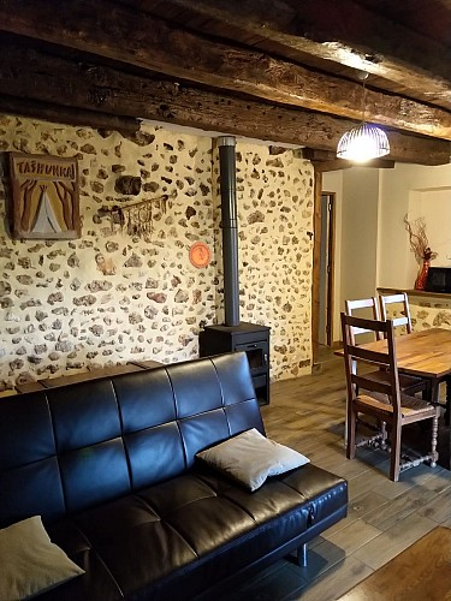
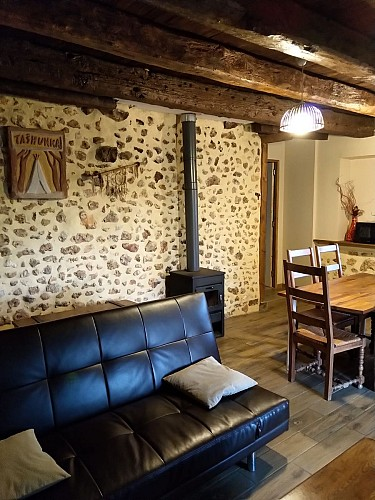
- decorative plate (200, 255)
